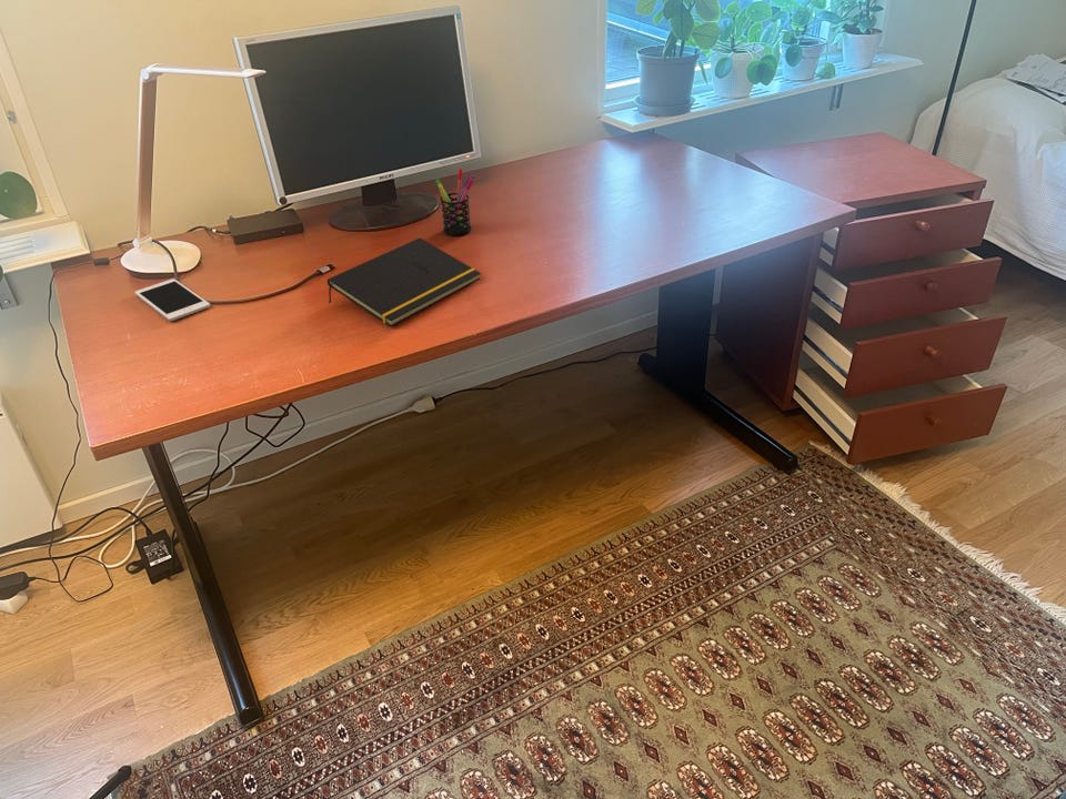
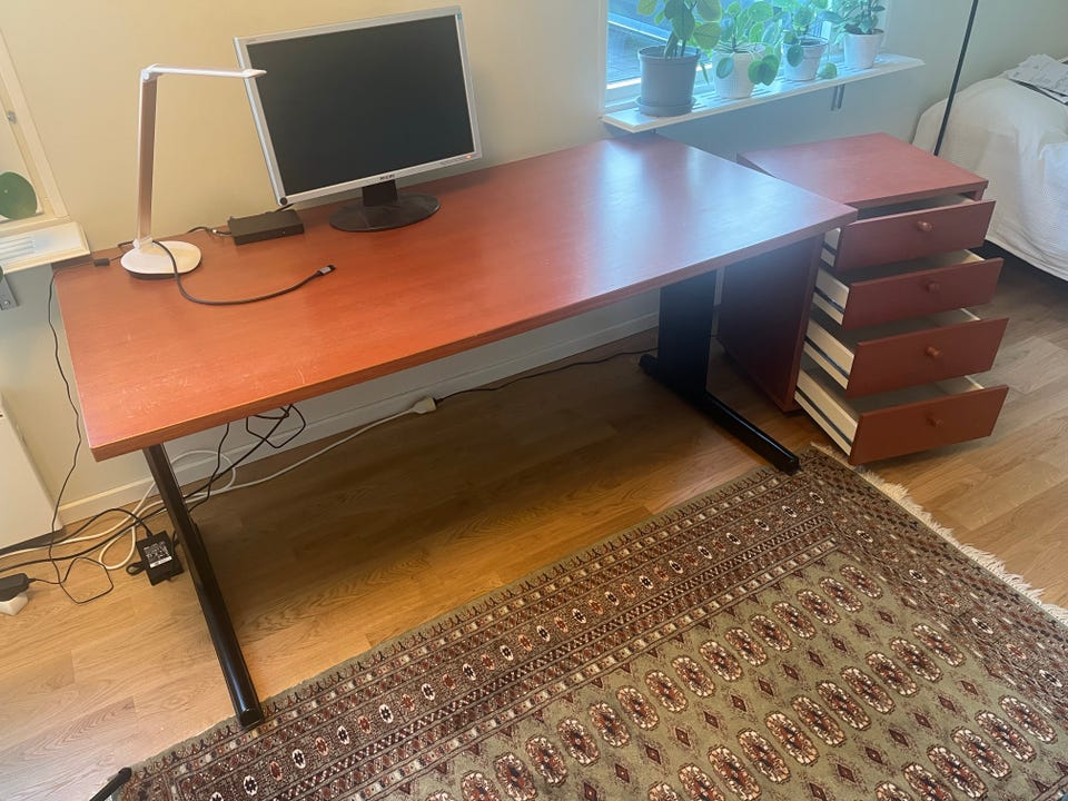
- pen holder (452, 201)
- notepad (405, 279)
- cell phone (171, 299)
